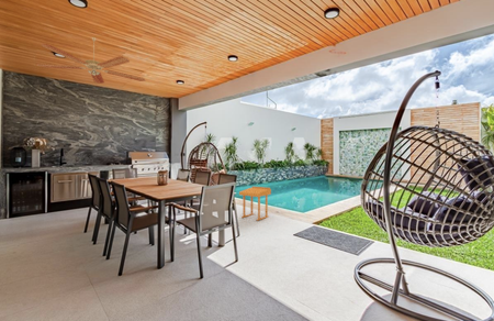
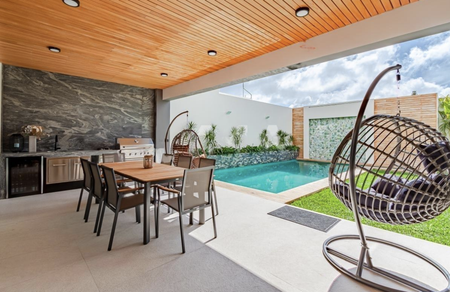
- side table (258, 202)
- ceiling fan (93, 57)
